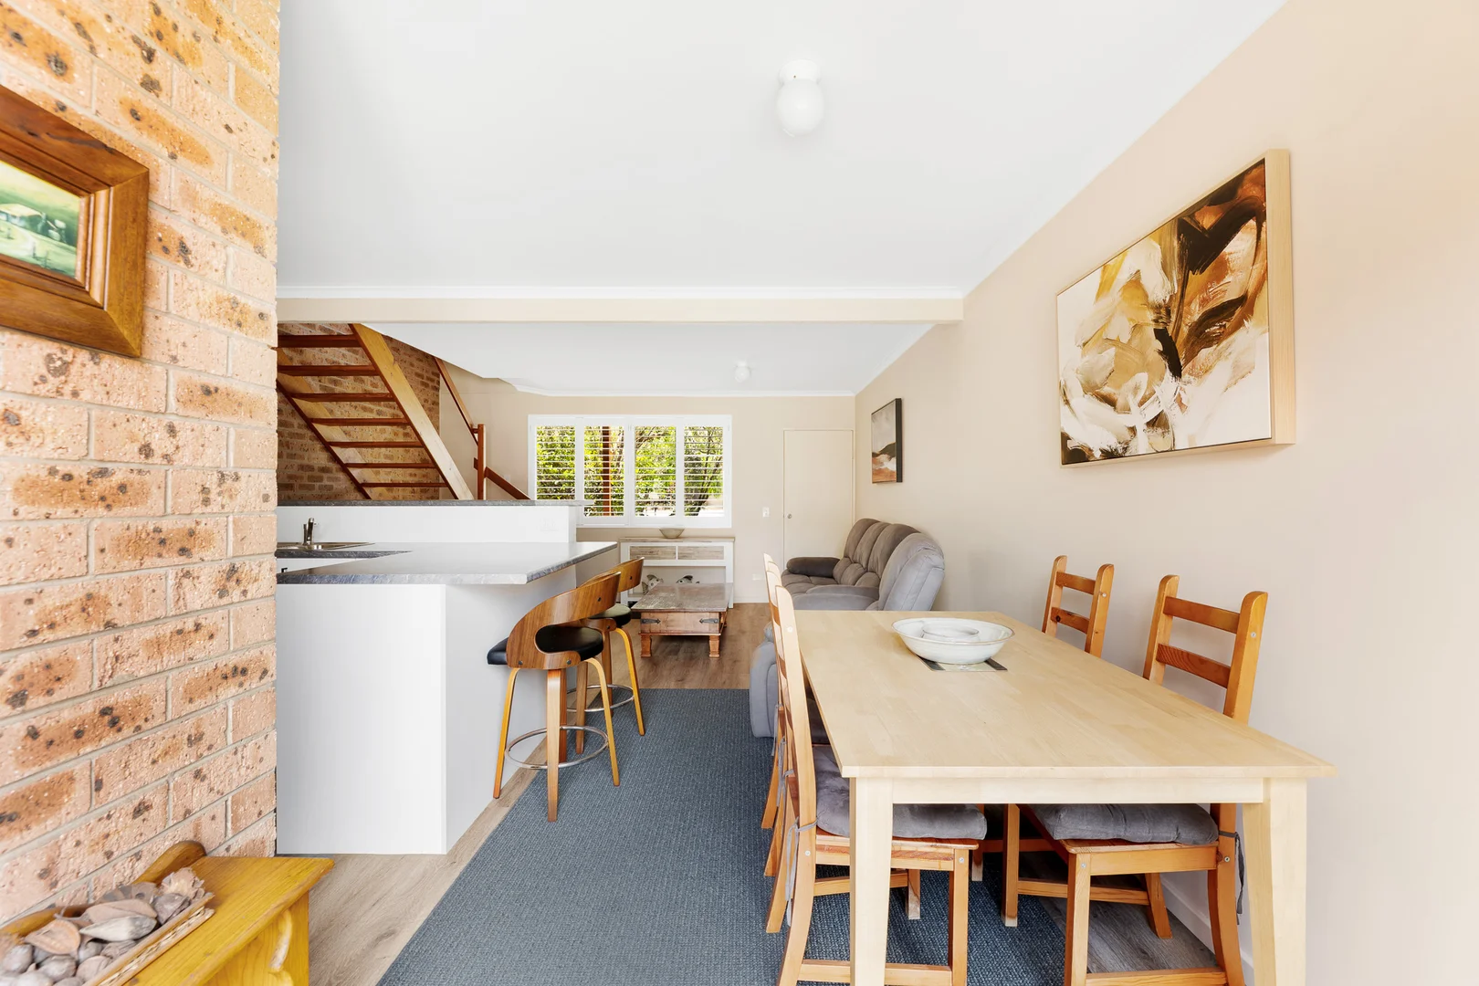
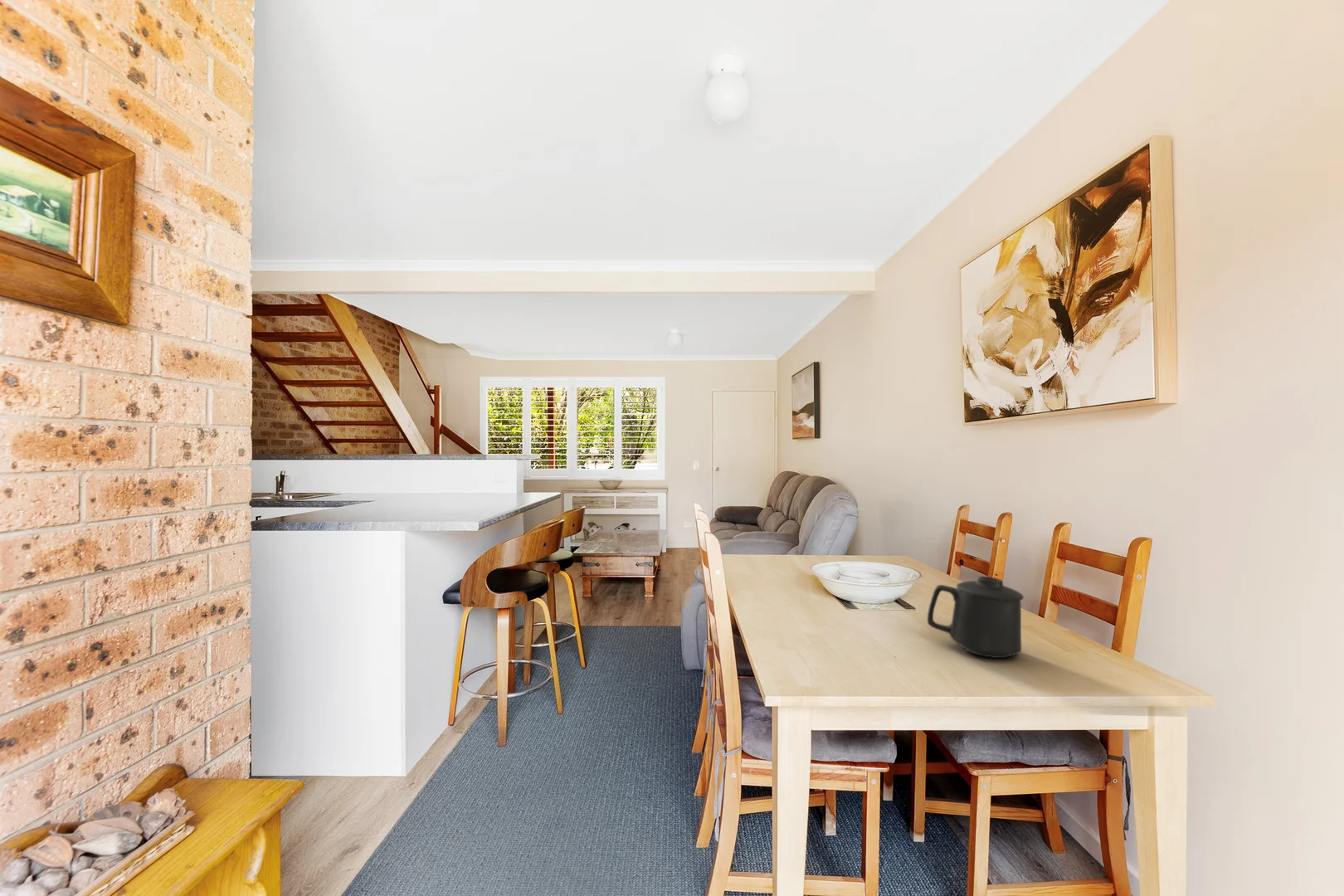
+ mug (976, 613)
